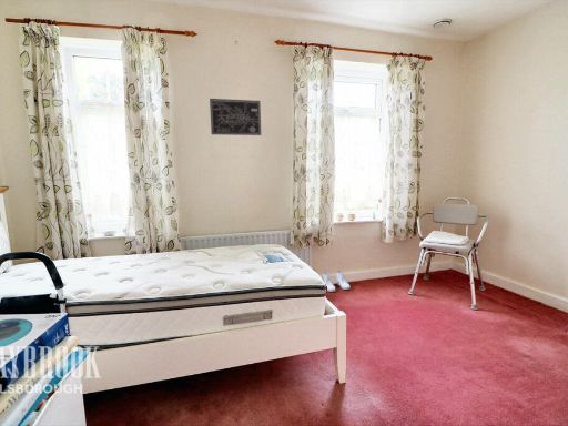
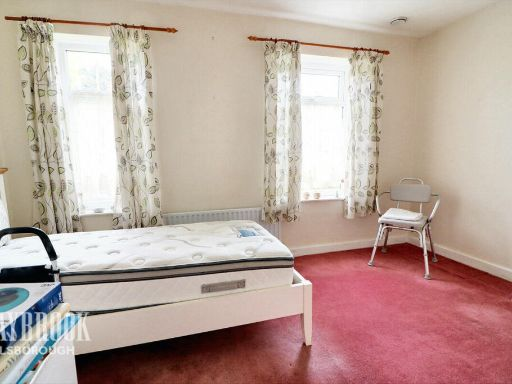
- boots (336, 280)
- wall art (235, 116)
